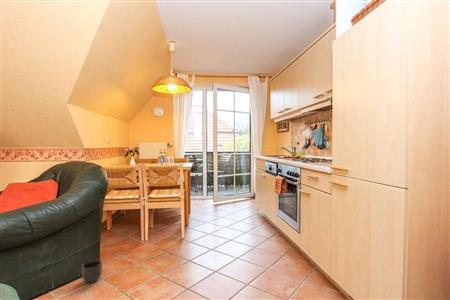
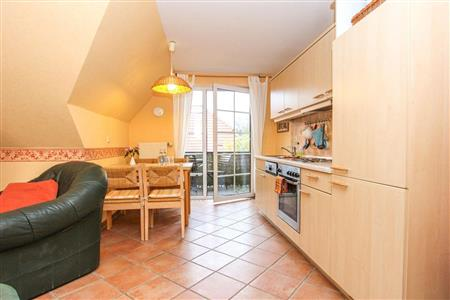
- planter (92, 272)
